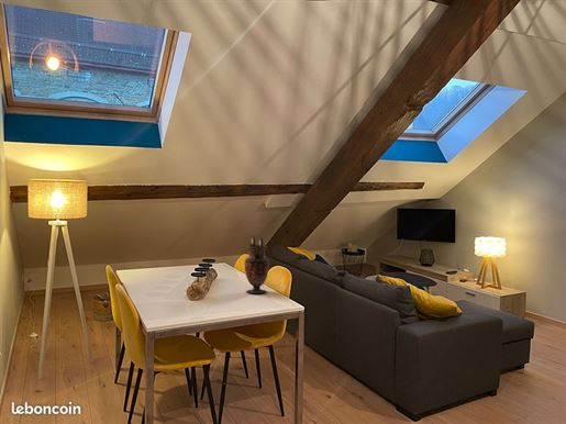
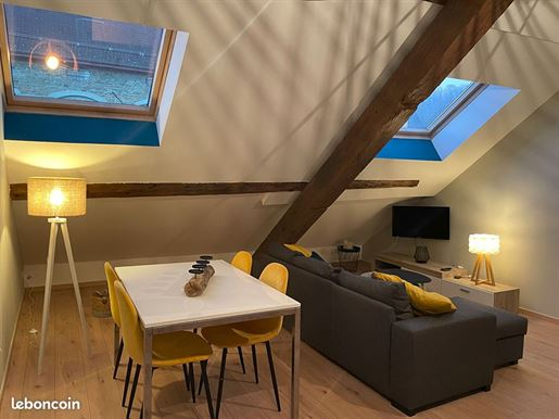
- vase (256, 264)
